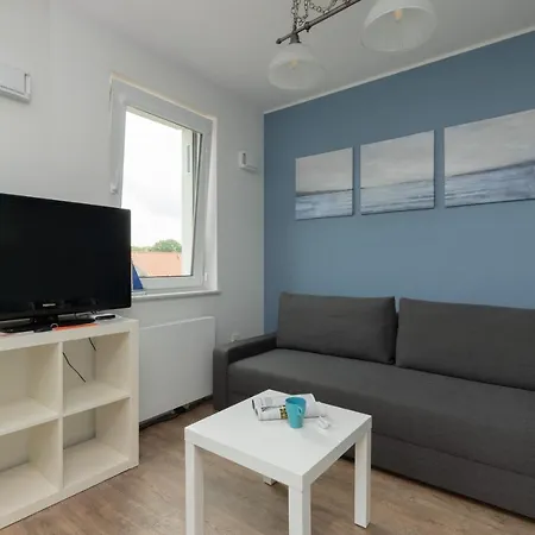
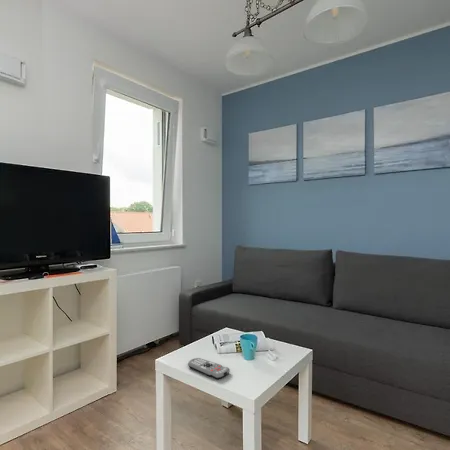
+ remote control (207, 367)
